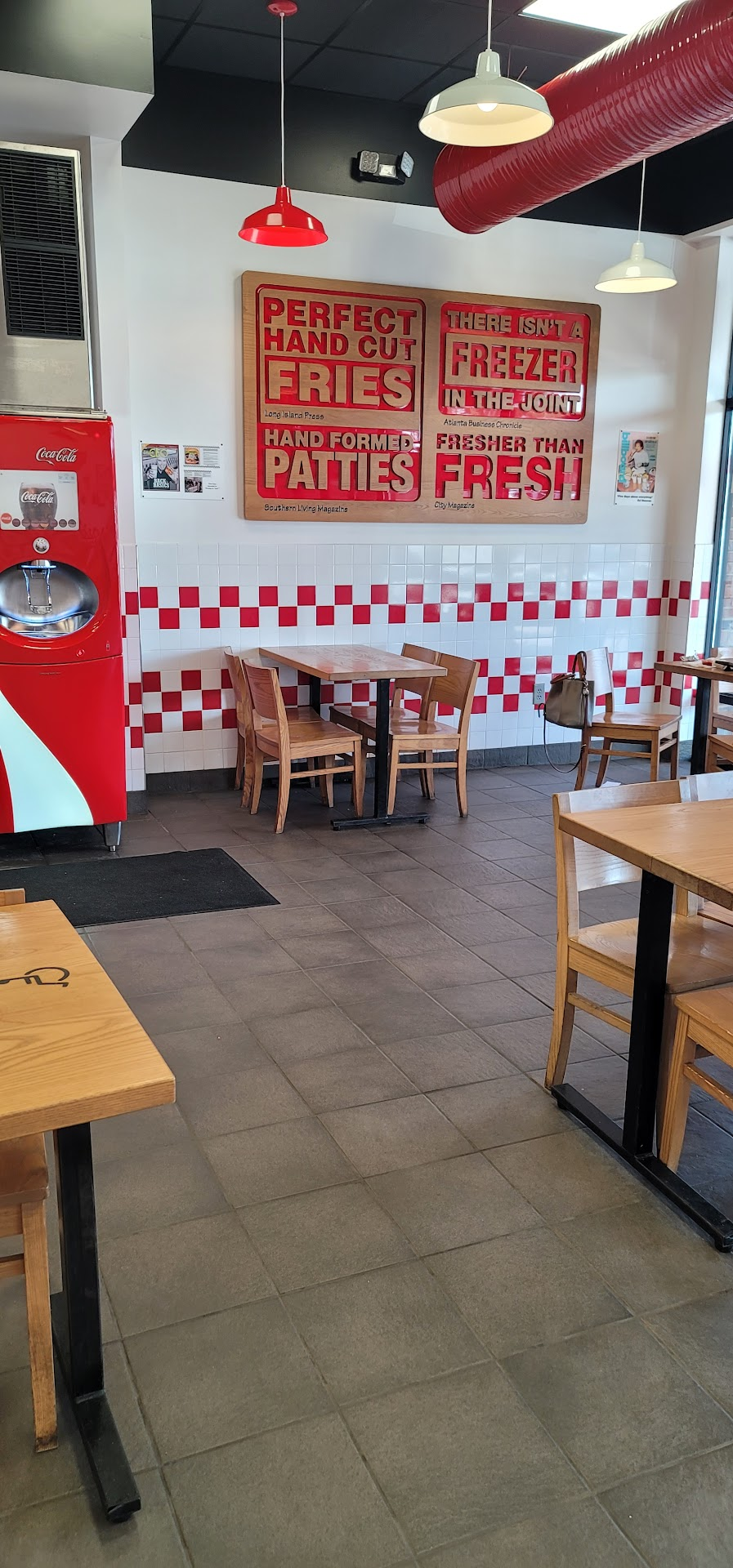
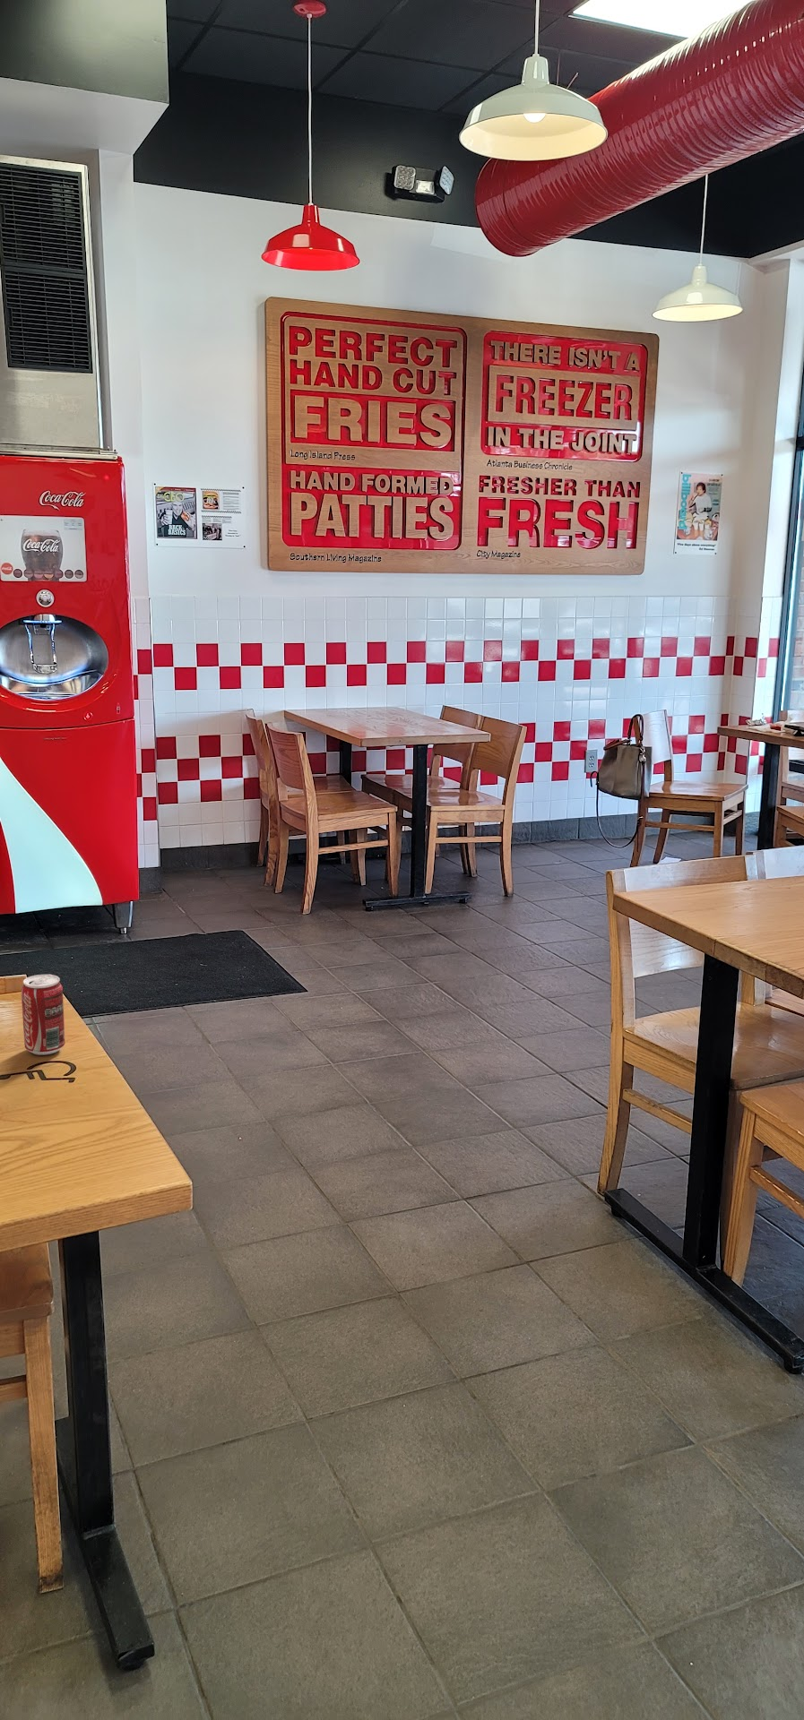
+ beverage can (43, 1014)
